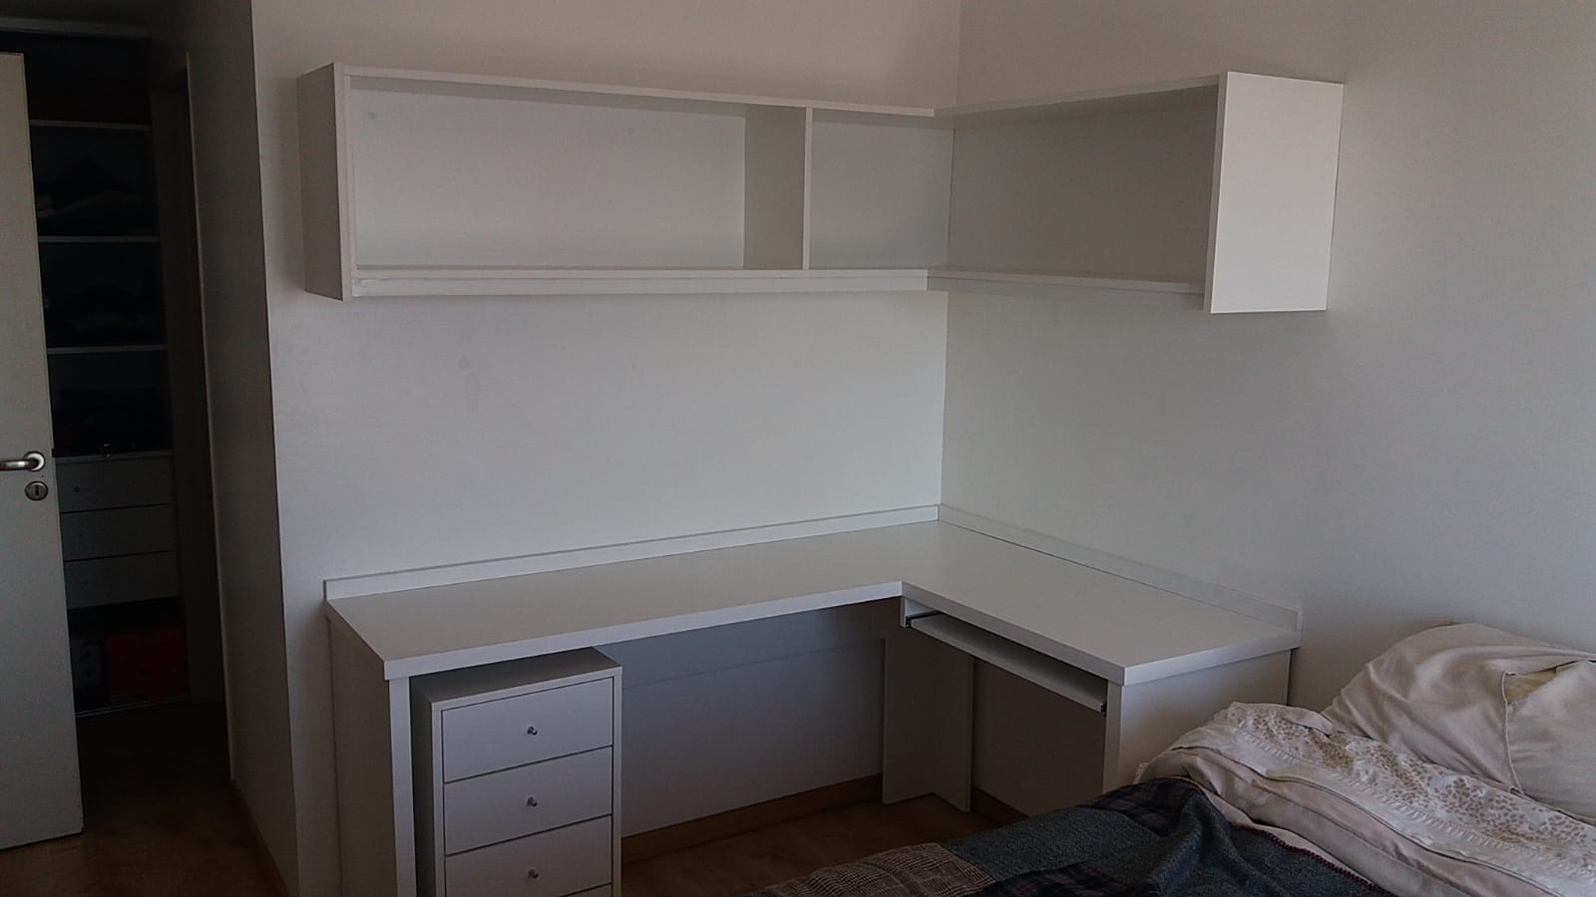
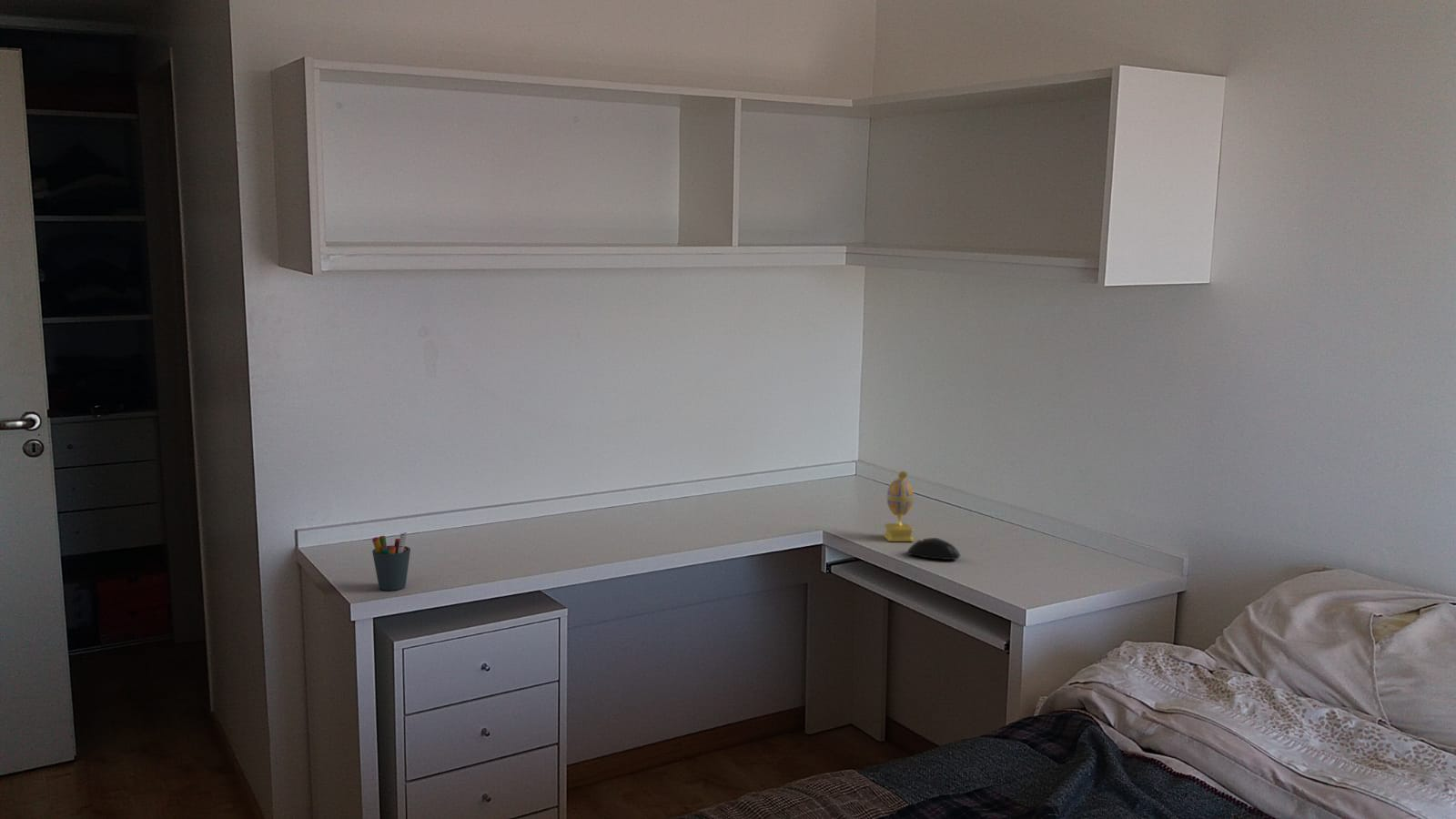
+ mouse (934, 547)
+ pen holder (390, 558)
+ decorative egg (899, 503)
